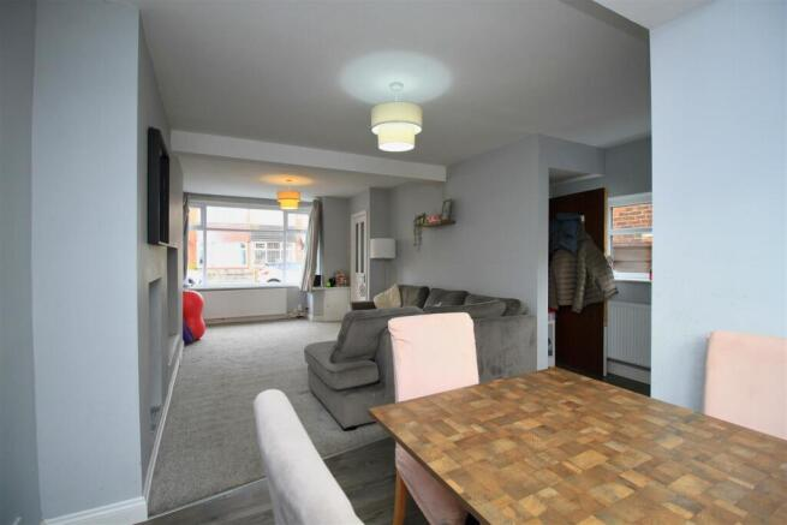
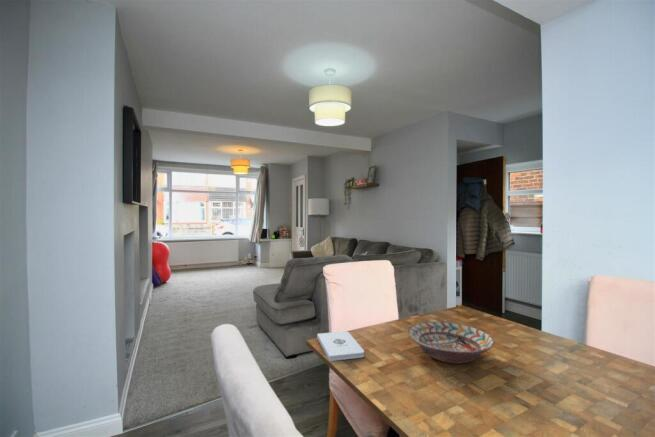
+ decorative bowl (449, 344)
+ notepad (339, 344)
